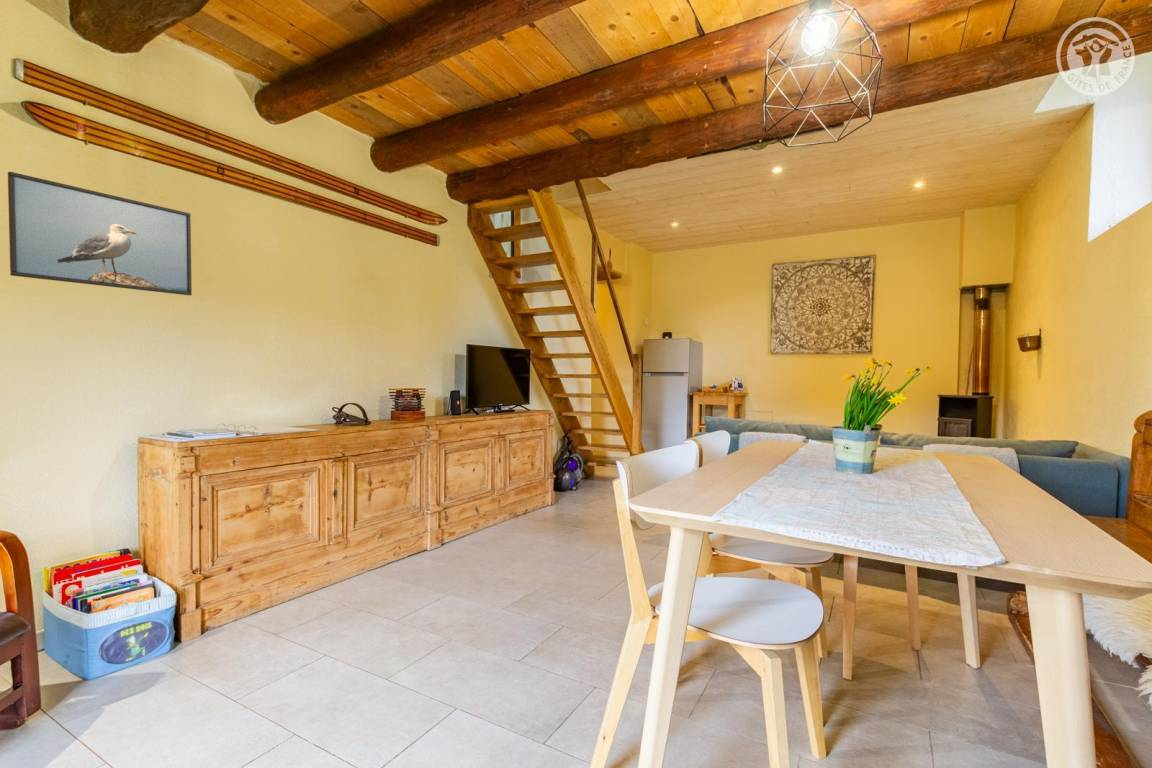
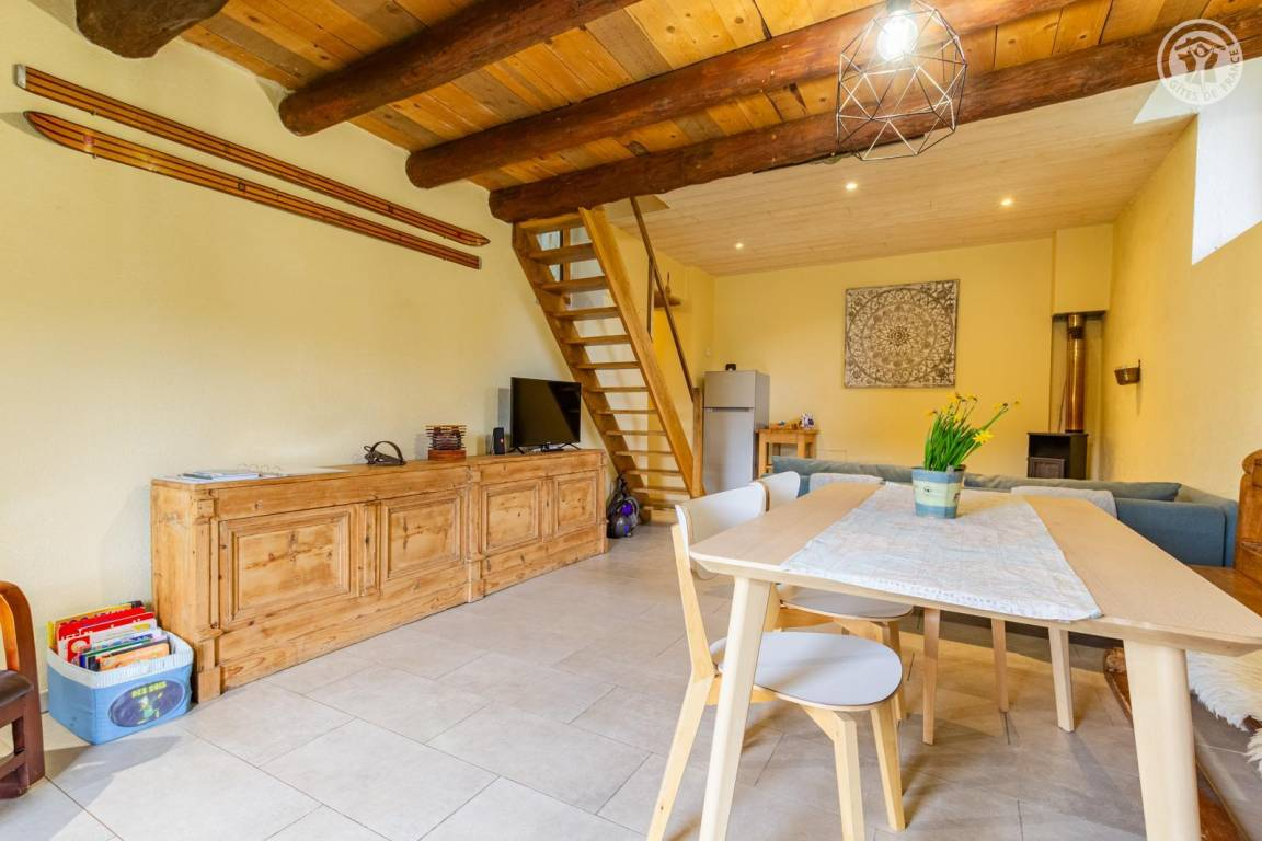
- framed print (110, 241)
